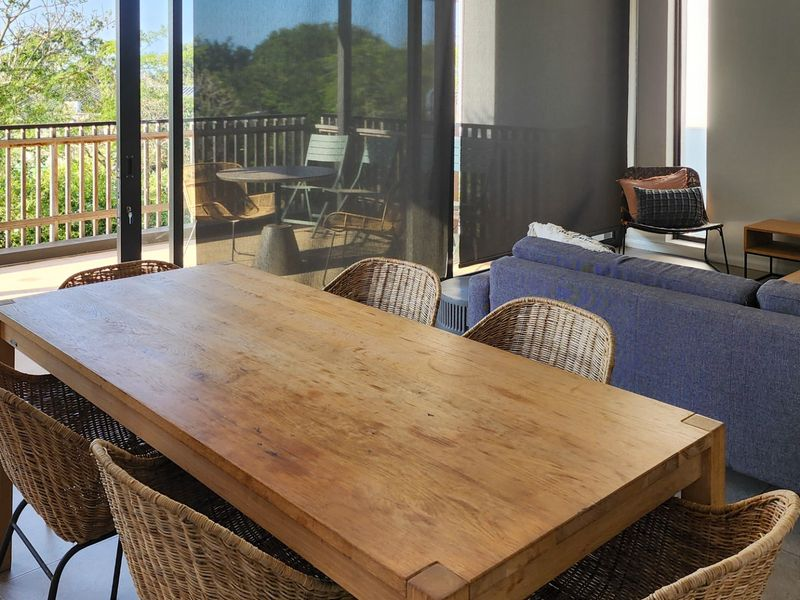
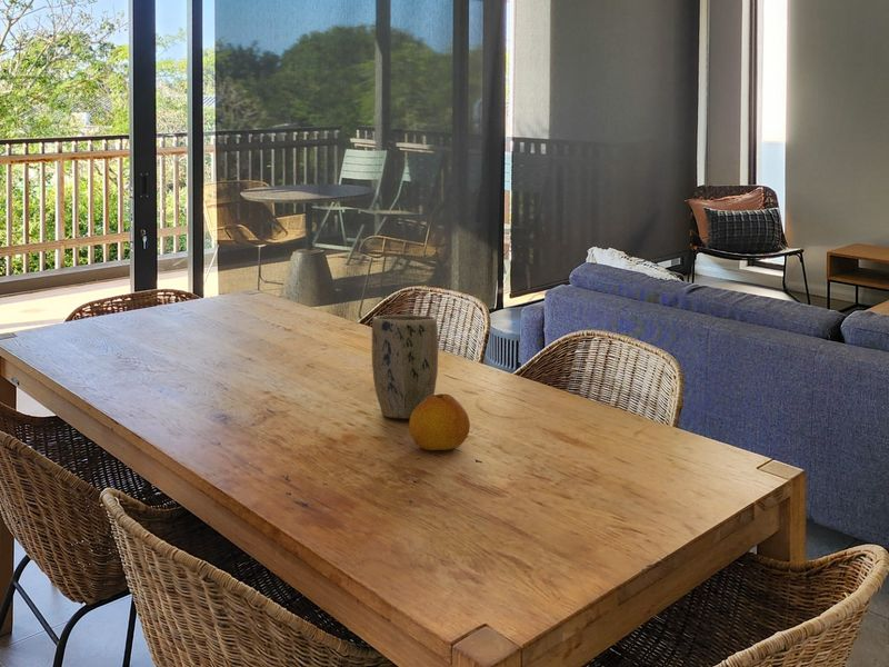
+ fruit (439, 420)
+ plant pot (404, 366)
